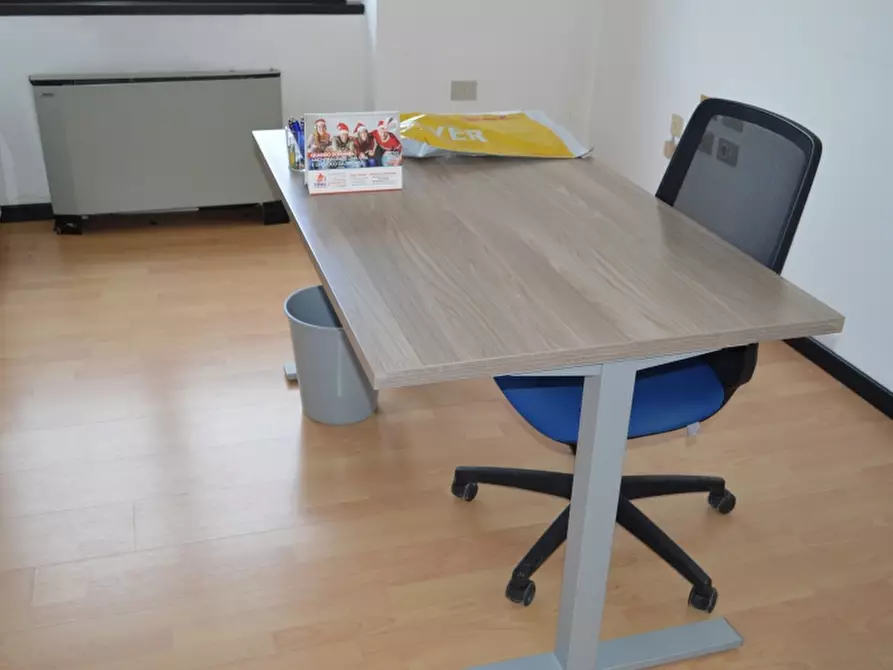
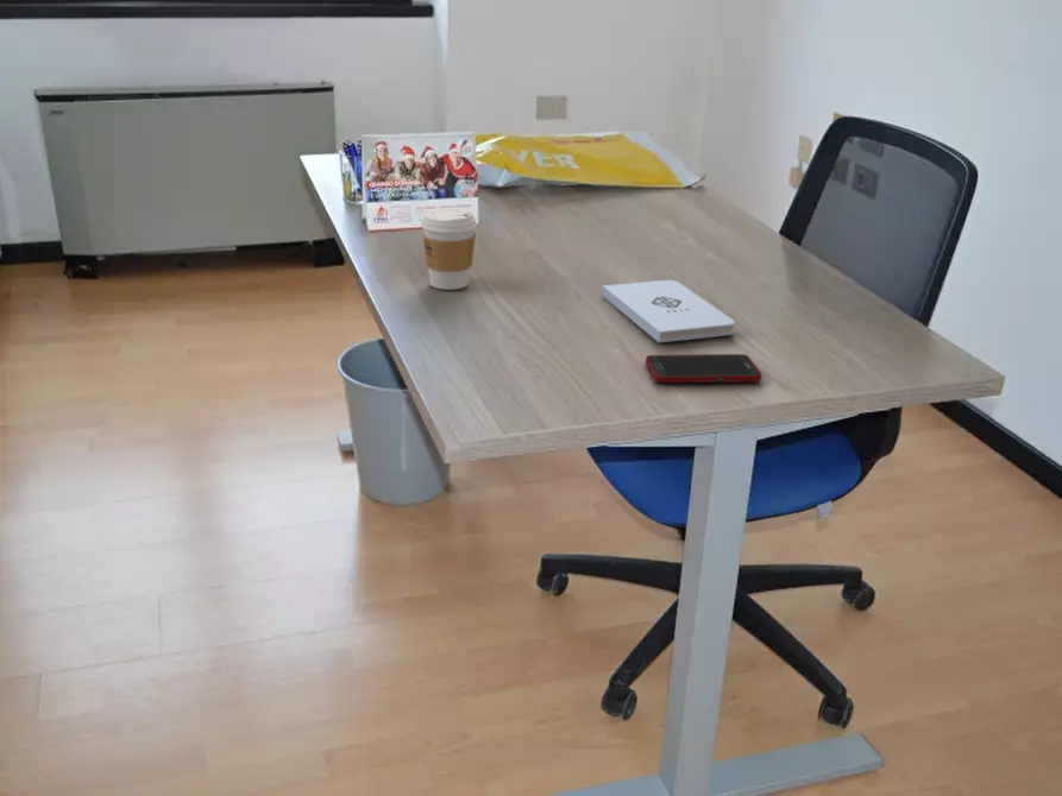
+ coffee cup (448, 247)
+ cell phone (702, 368)
+ notepad (666, 309)
